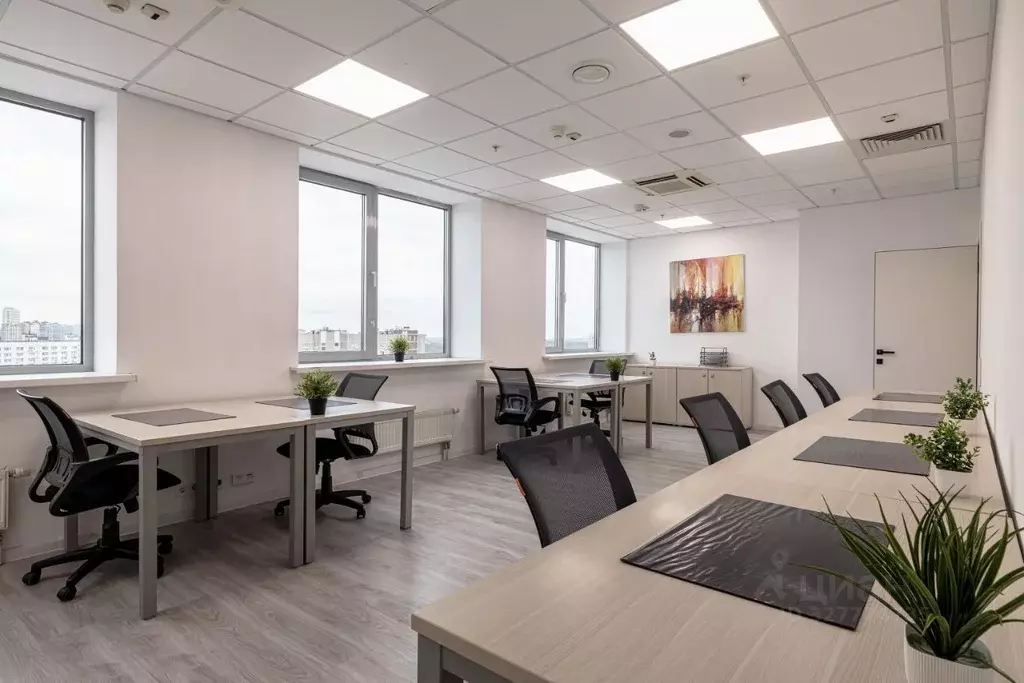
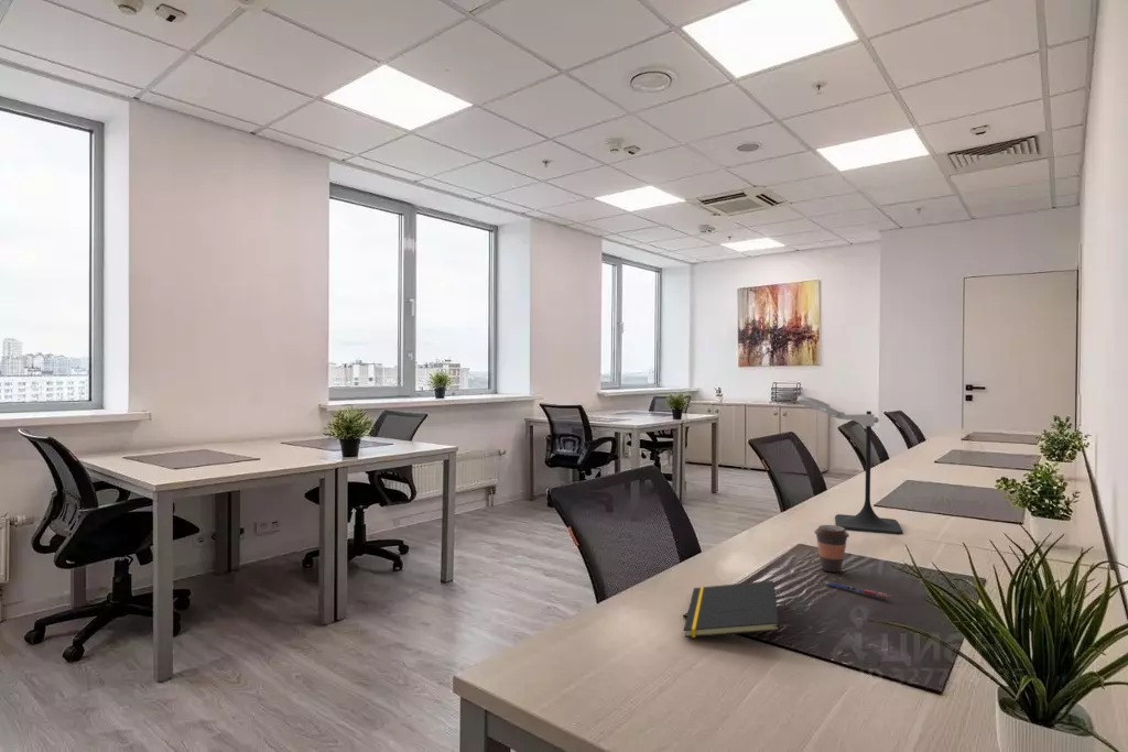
+ coffee cup (831, 548)
+ notepad (731, 607)
+ speaker stand (866, 460)
+ pen (855, 588)
